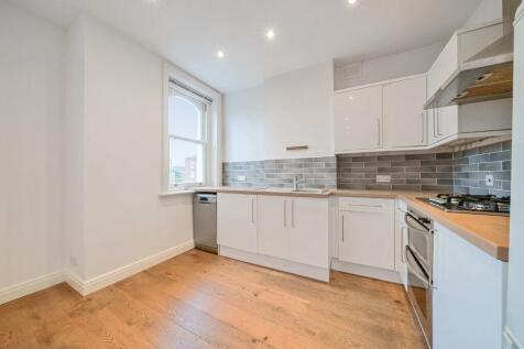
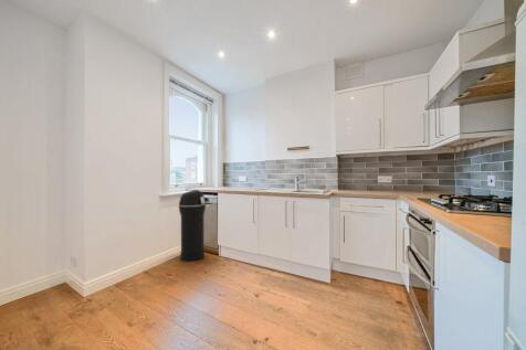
+ trash can (192, 223)
